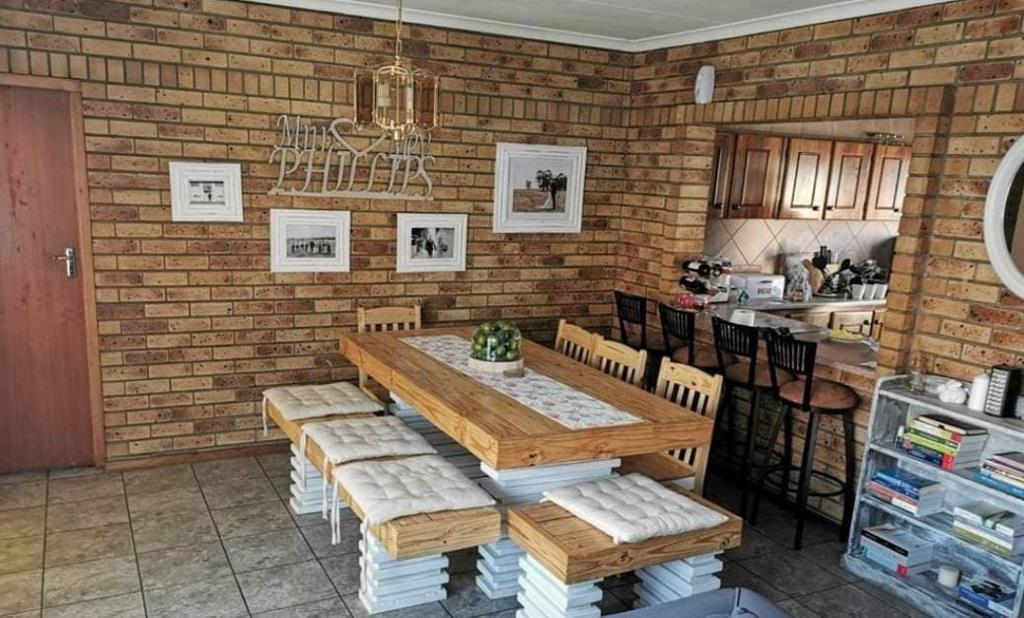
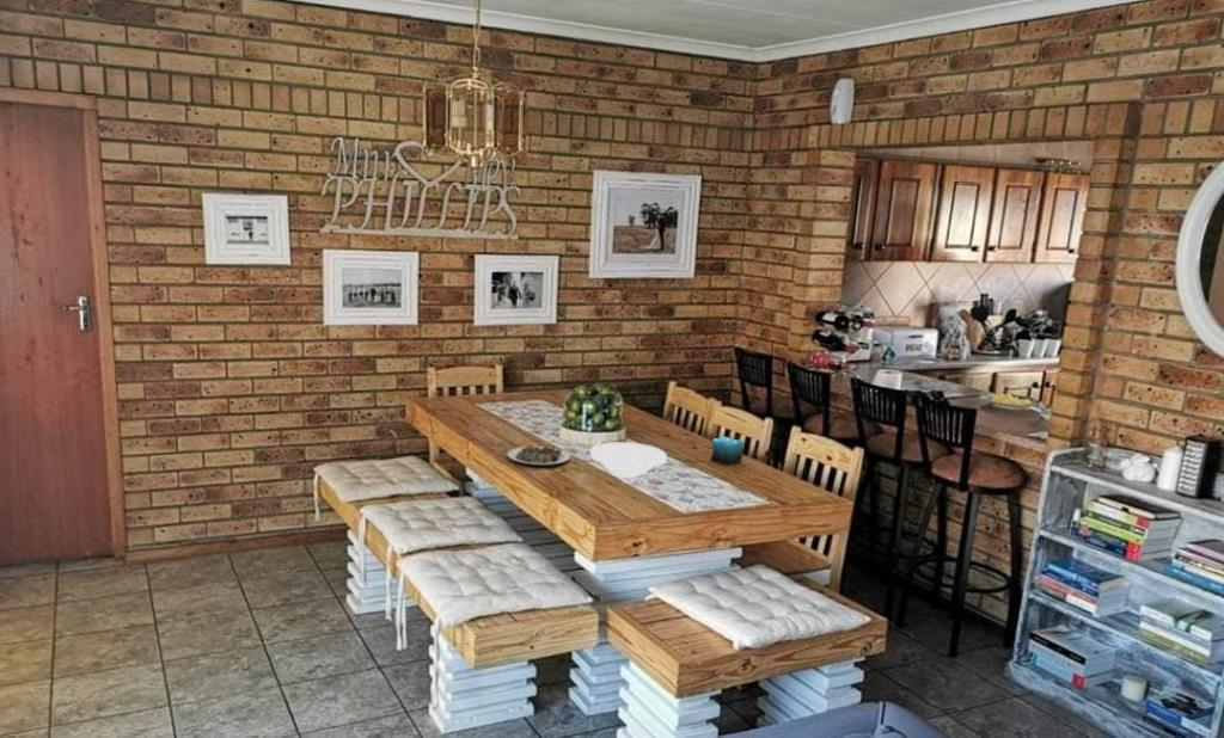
+ plate (628, 462)
+ candle (727, 445)
+ plate (538, 454)
